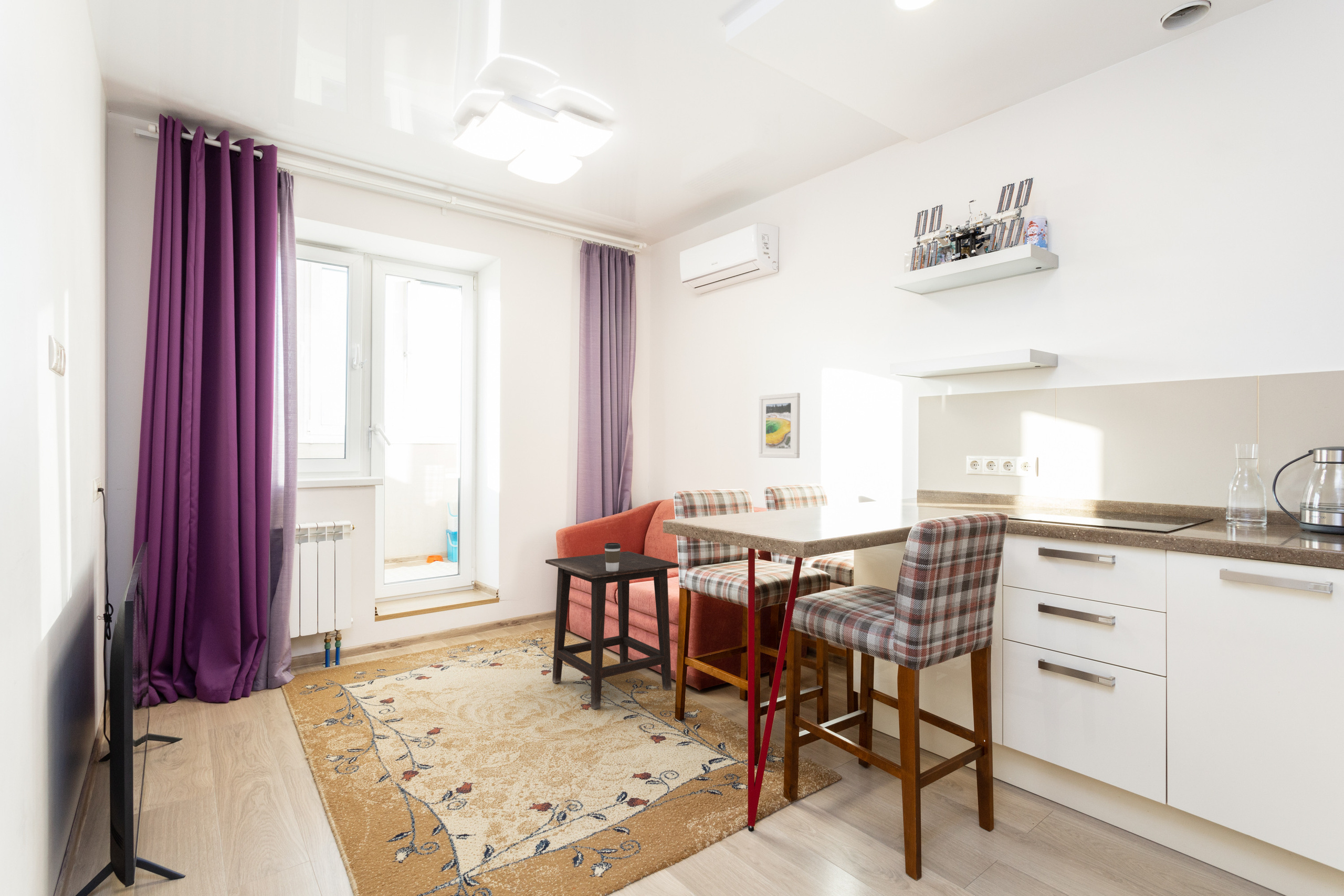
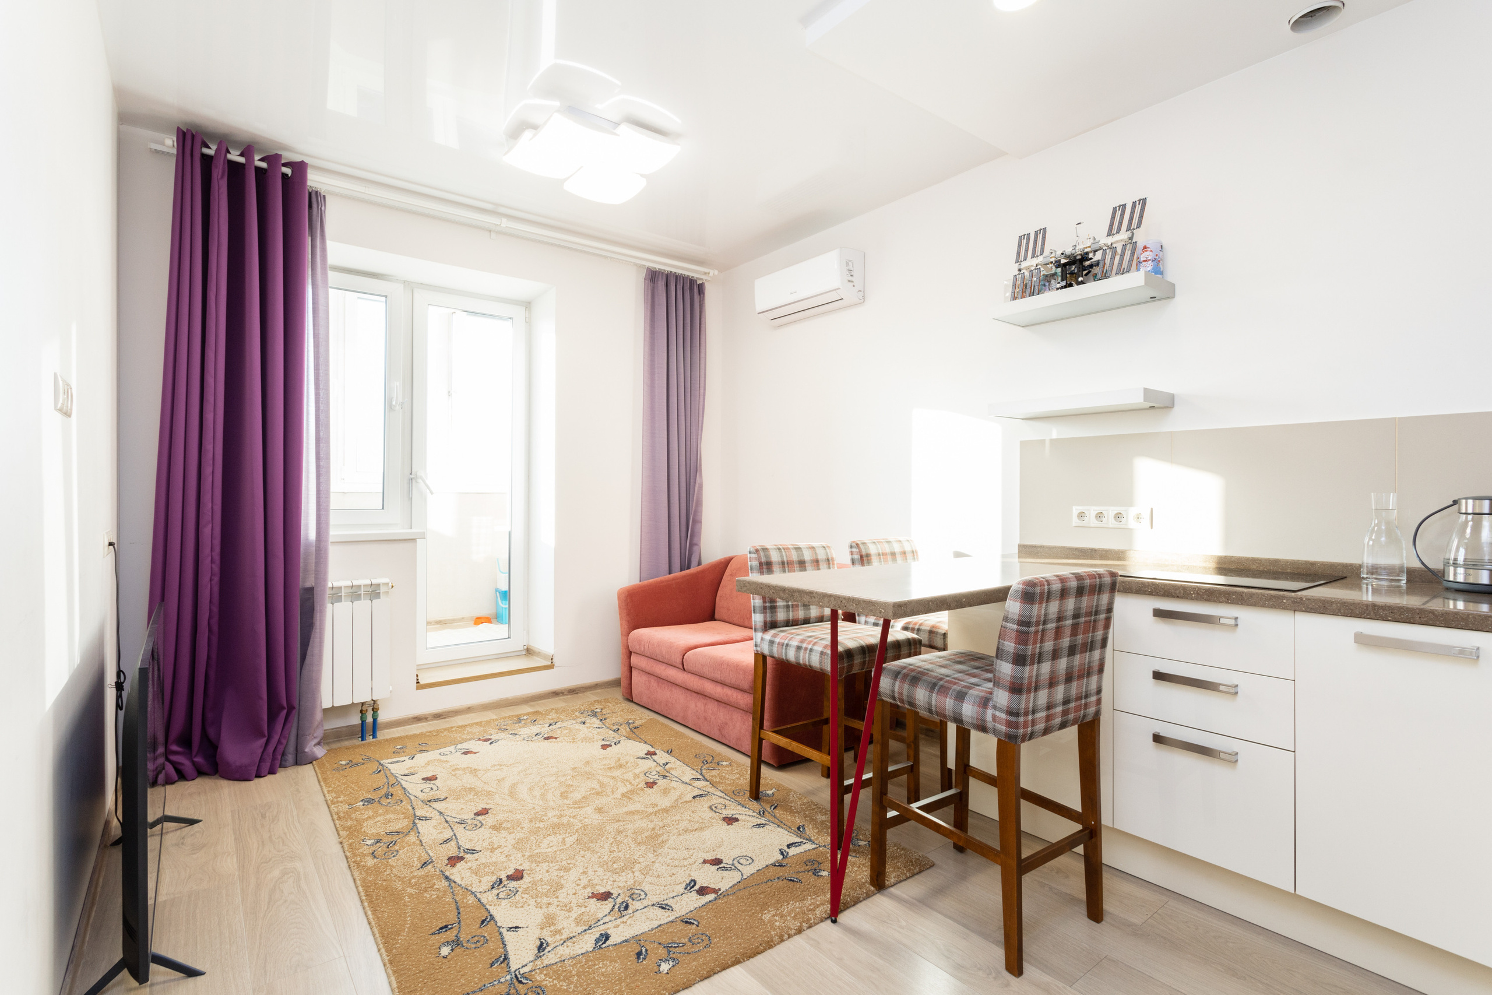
- side table (604, 623)
- coffee cup (612, 556)
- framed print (779, 426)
